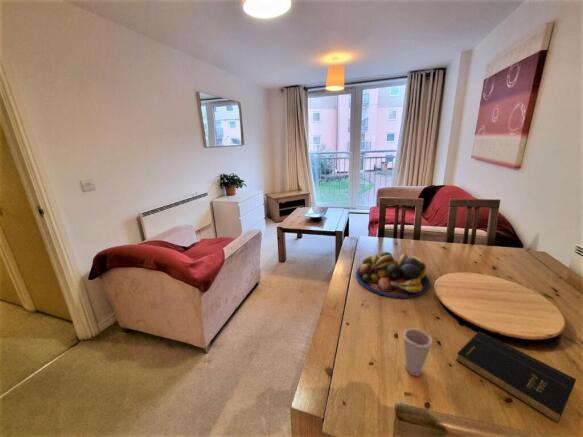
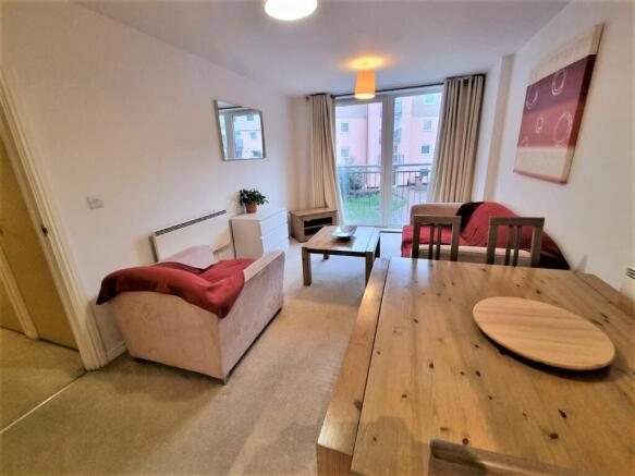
- cup (415, 352)
- fruit bowl (391, 266)
- book (508, 367)
